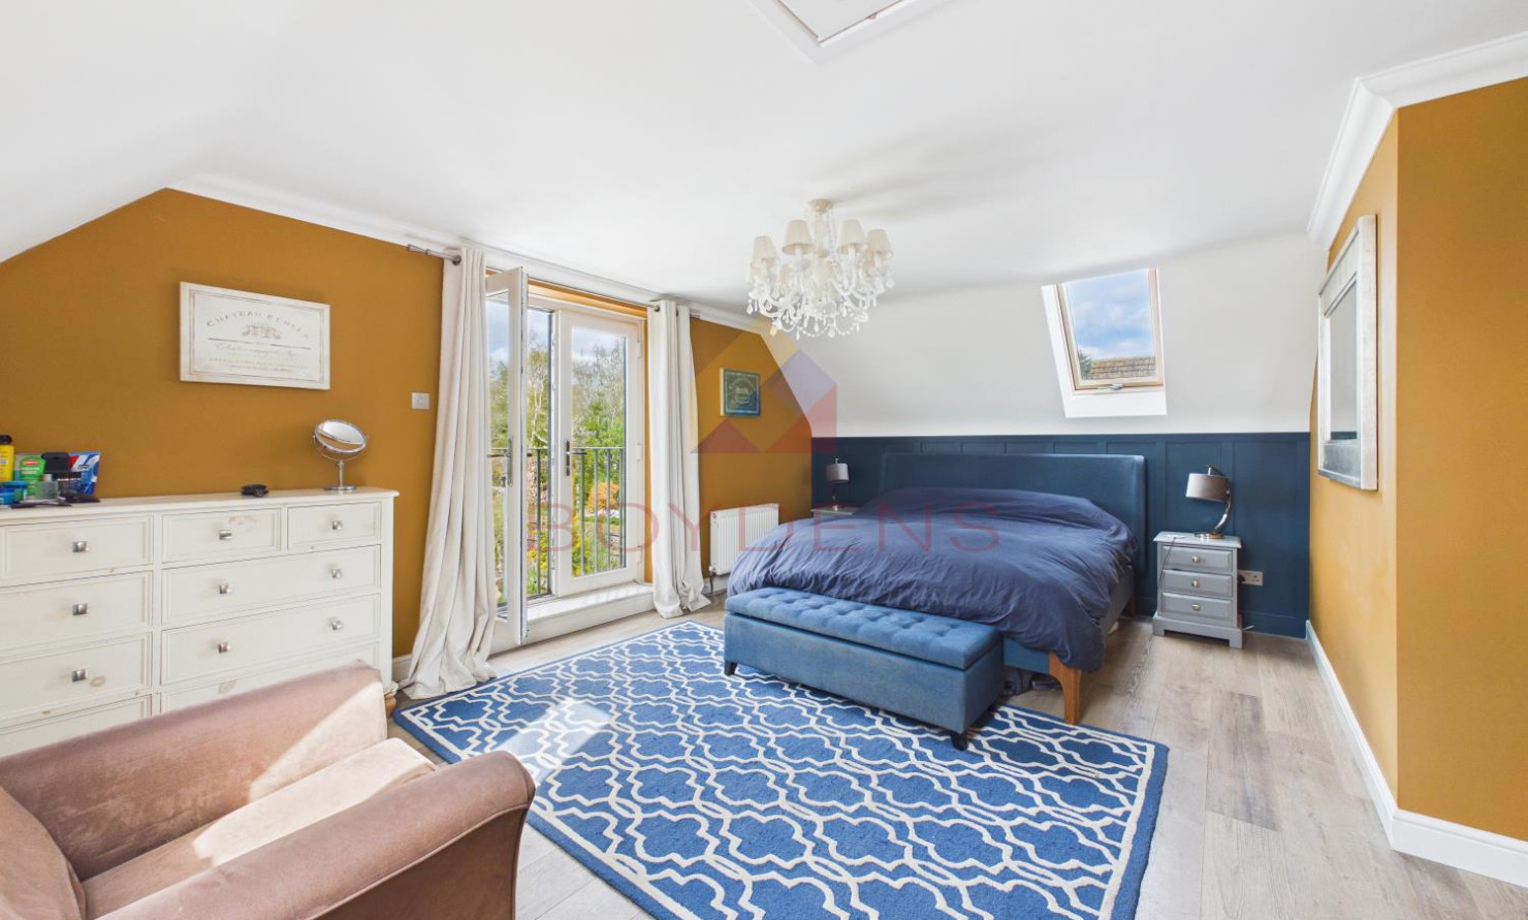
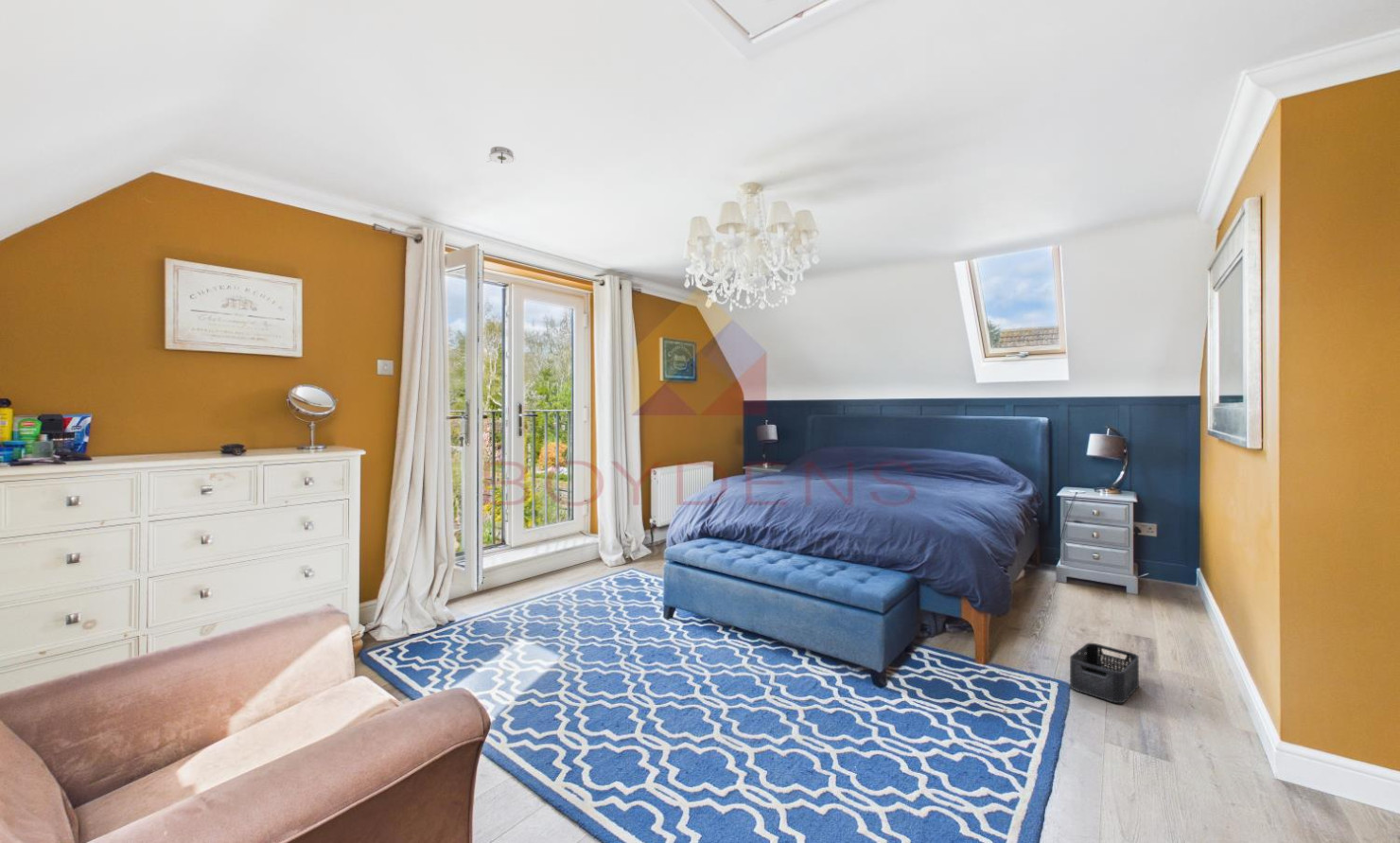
+ storage bin (1104, 671)
+ smoke detector (500, 154)
